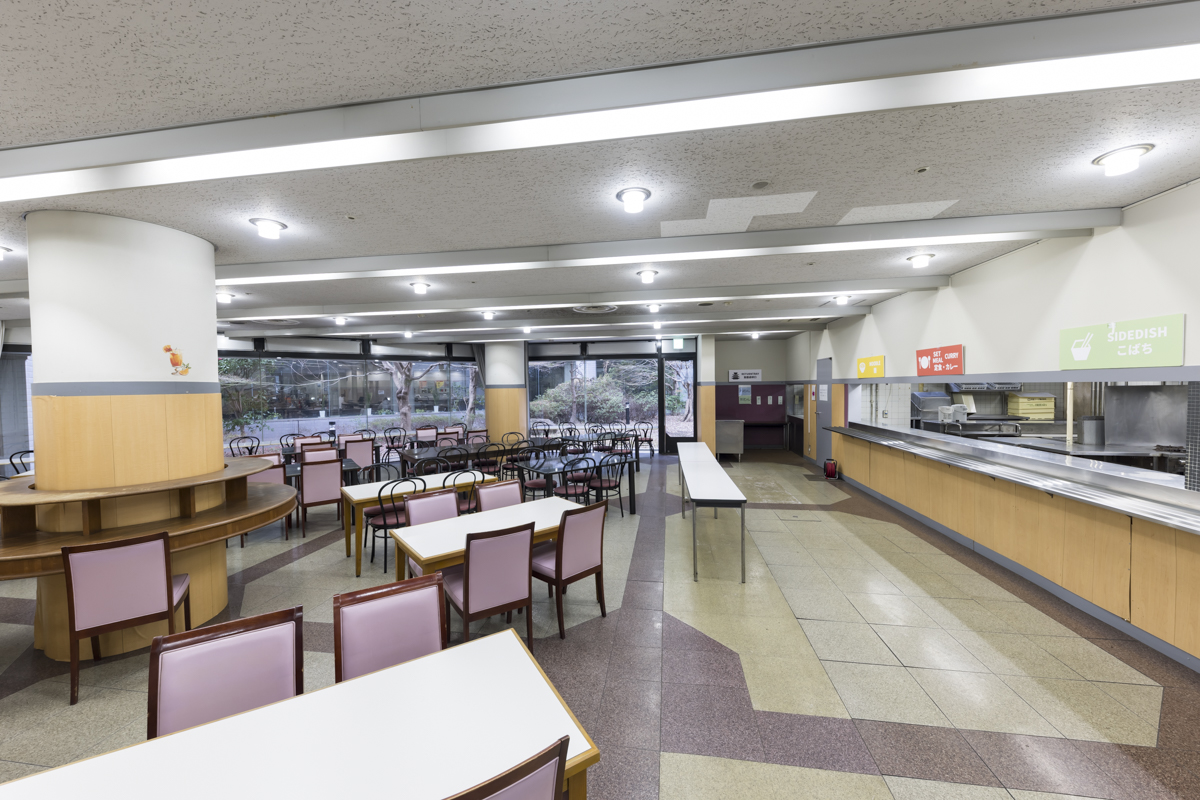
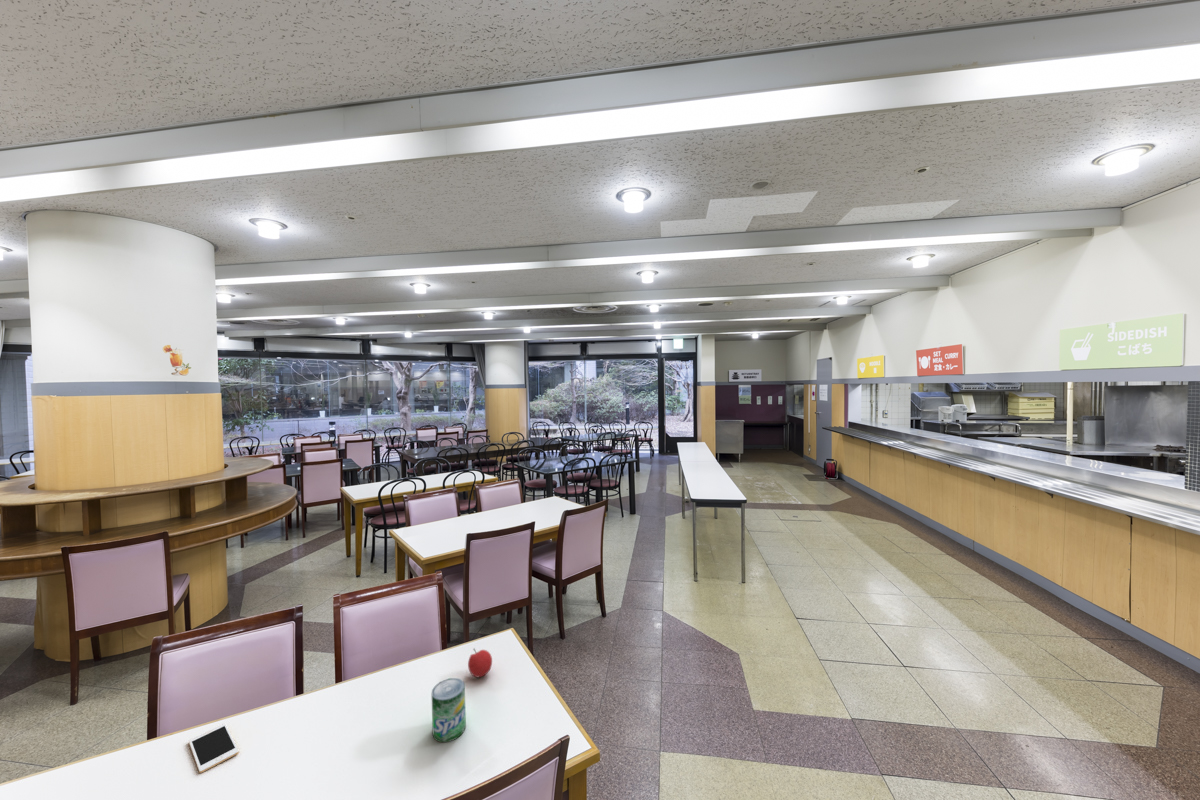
+ fruit (480, 663)
+ beverage can (448, 709)
+ cell phone (213, 746)
